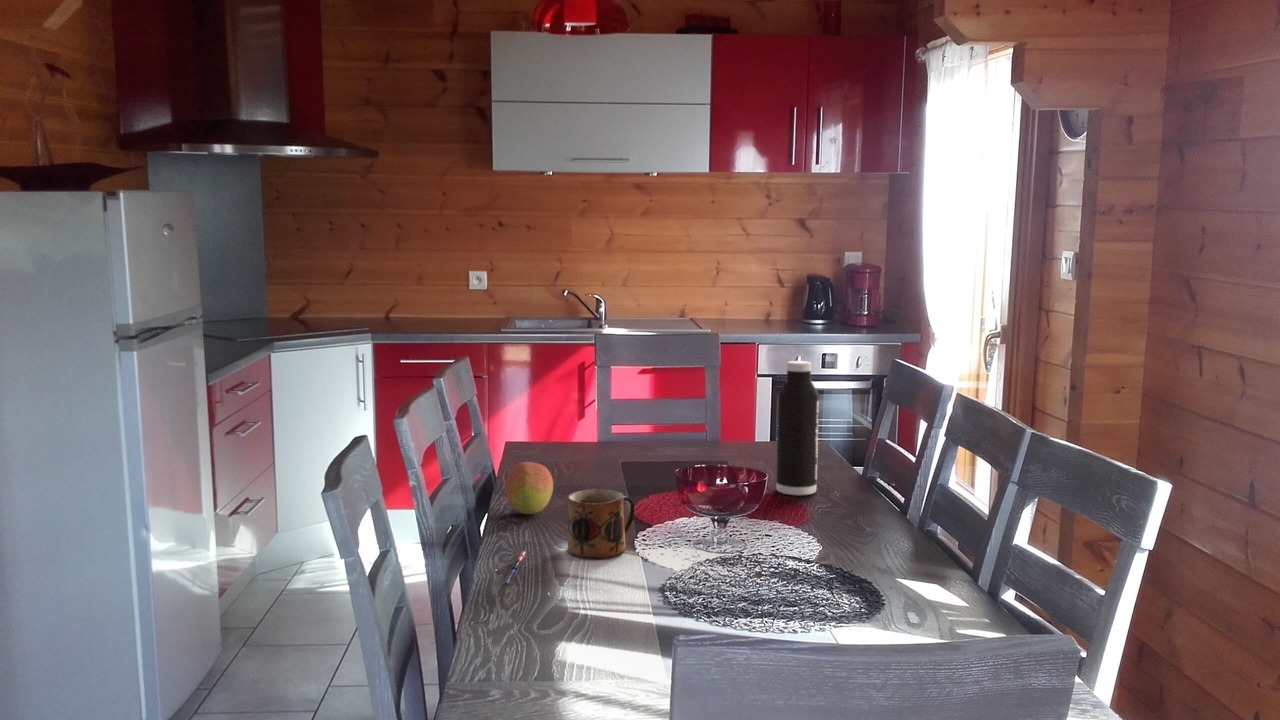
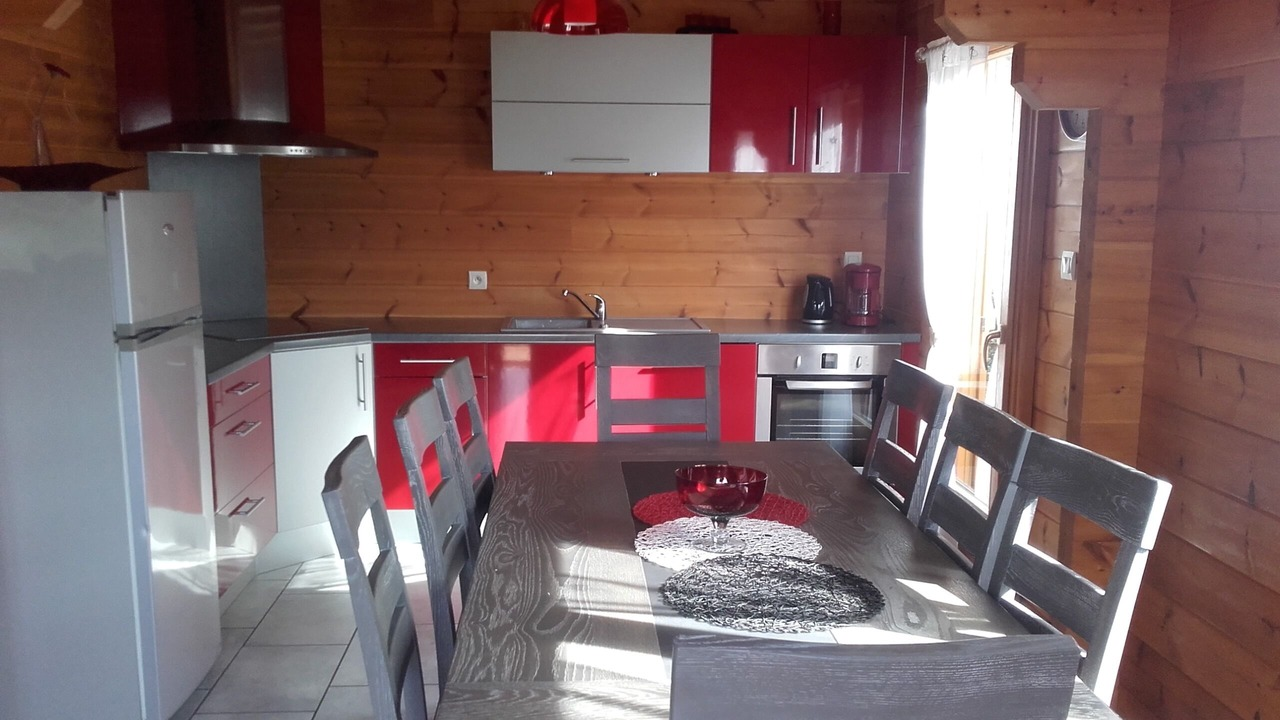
- pen (515, 566)
- water bottle (797, 426)
- mug (599, 521)
- fruit (529, 488)
